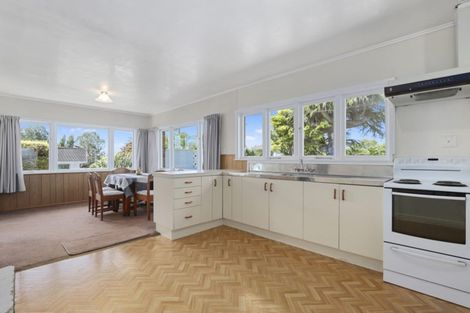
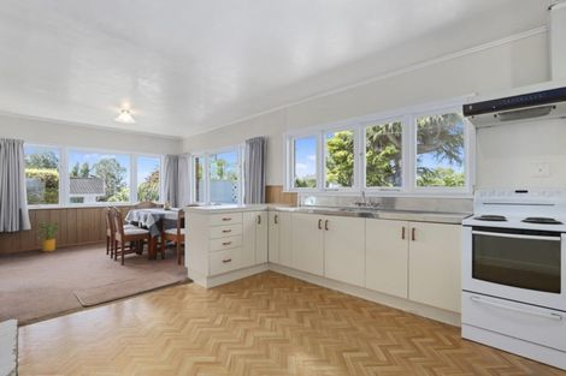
+ house plant (47, 235)
